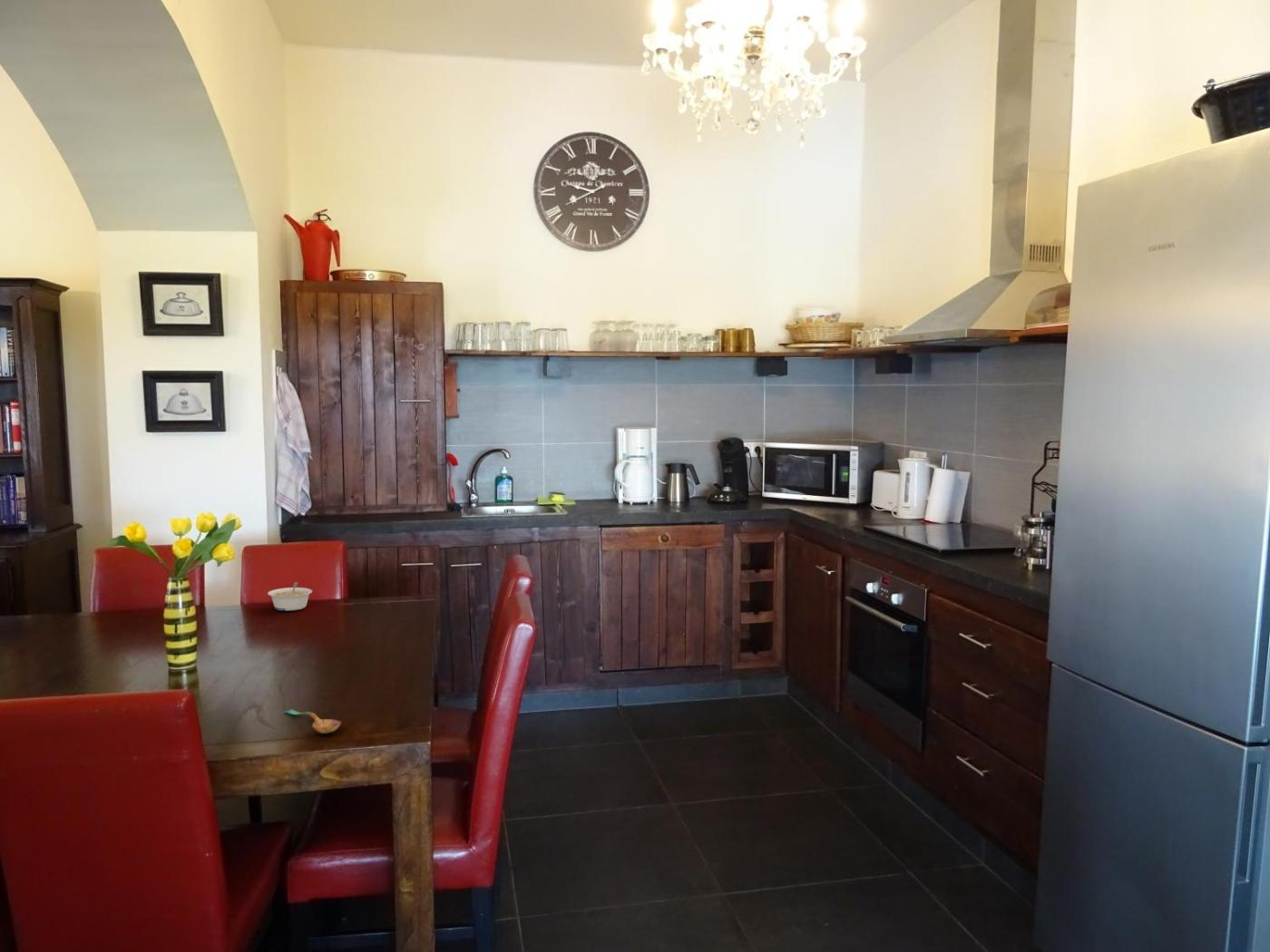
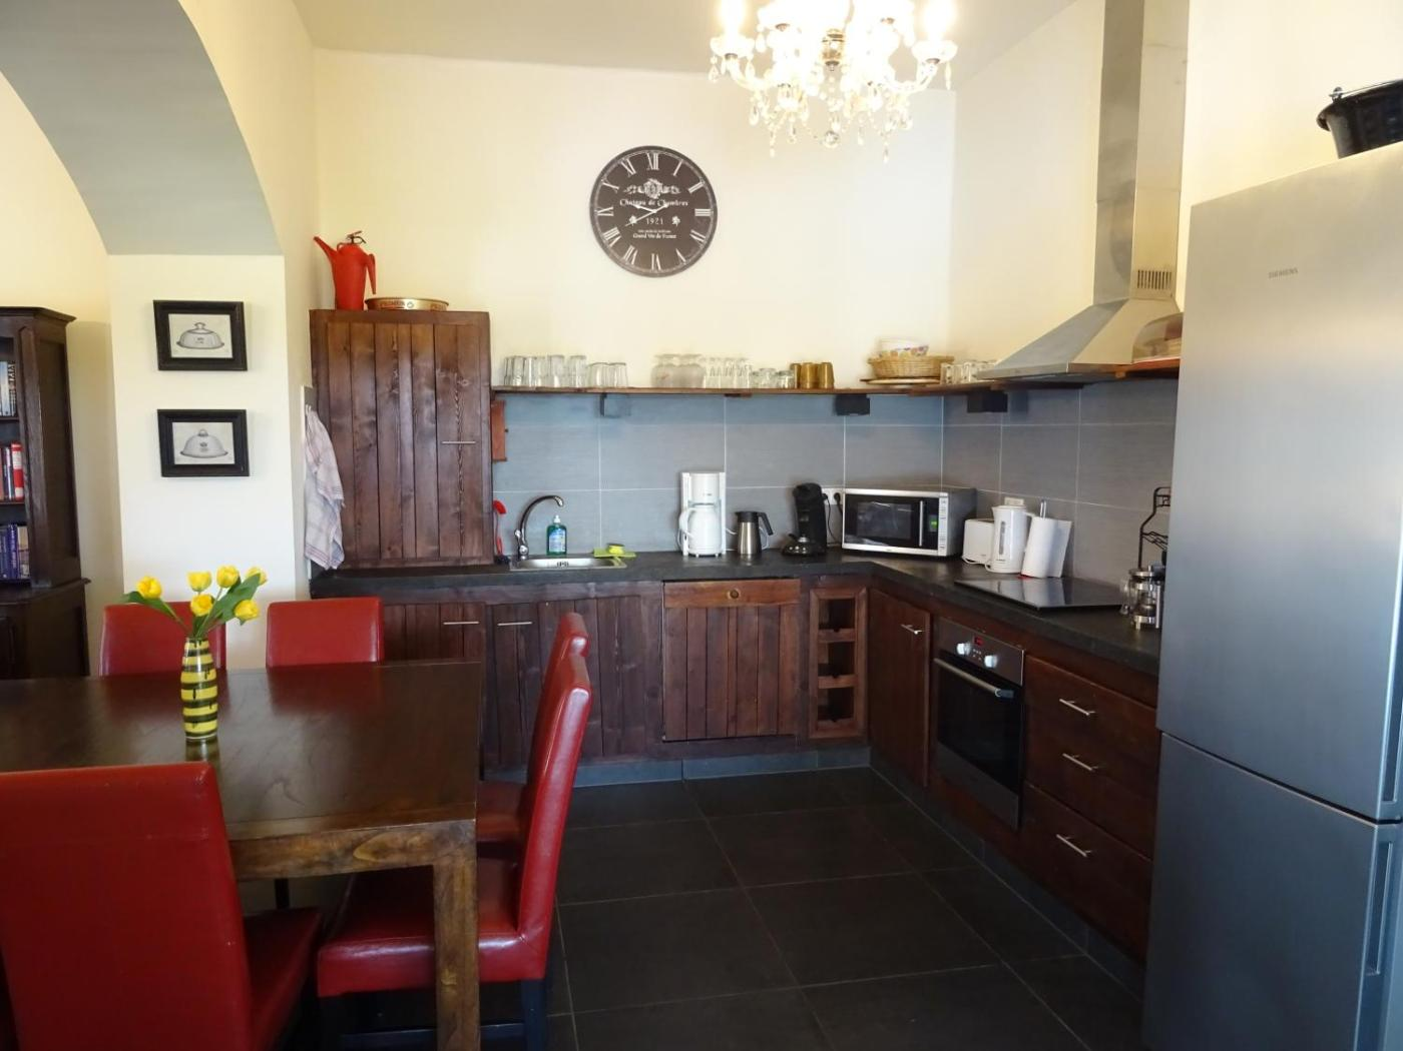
- soupspoon (311, 716)
- legume (289, 597)
